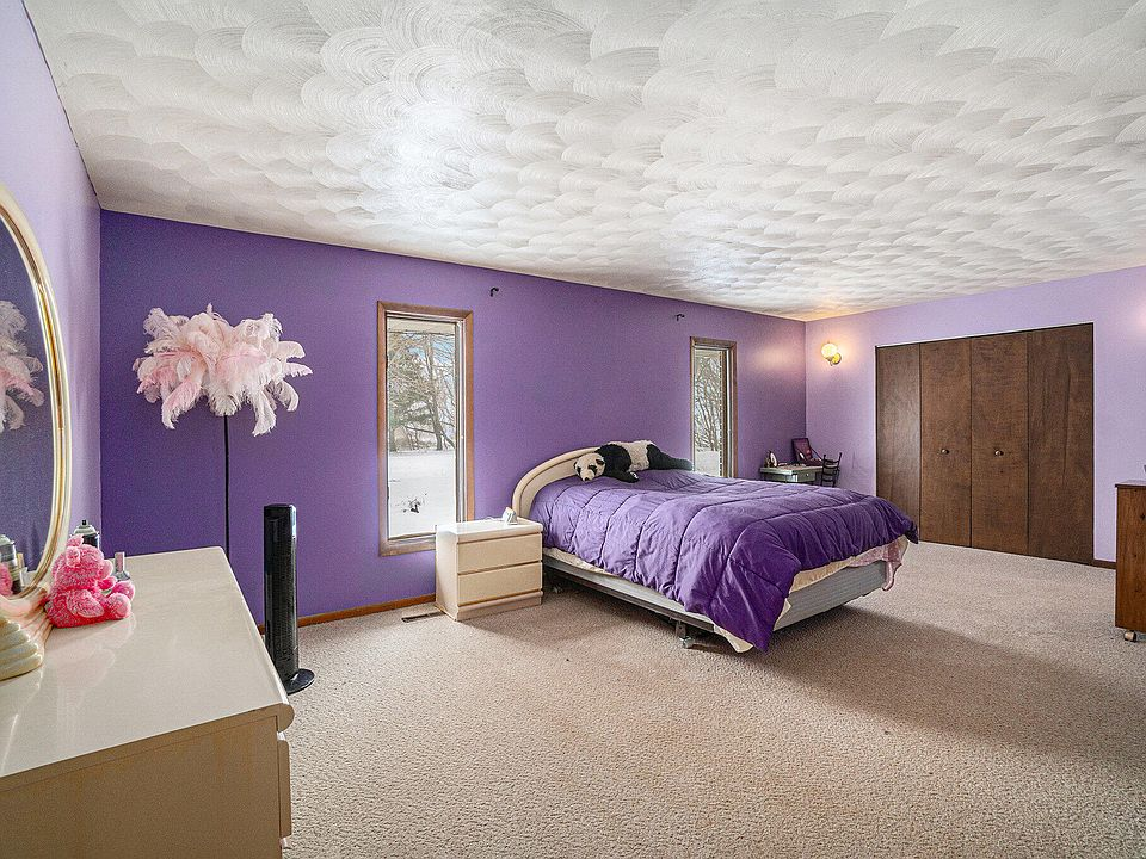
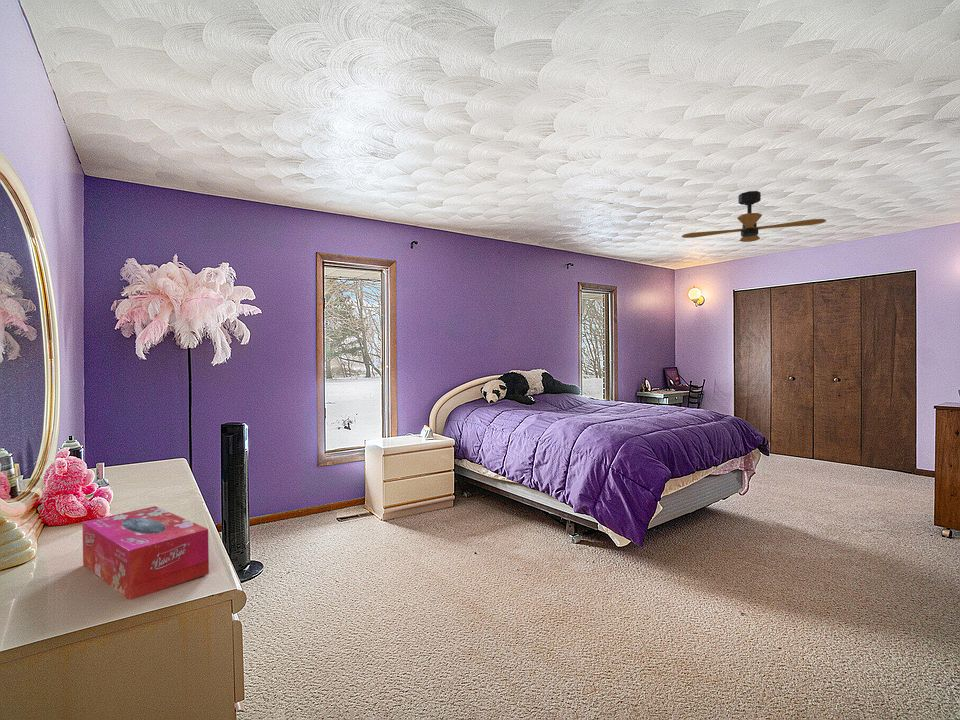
+ ceiling fan (749, 214)
+ tissue box (144, 547)
